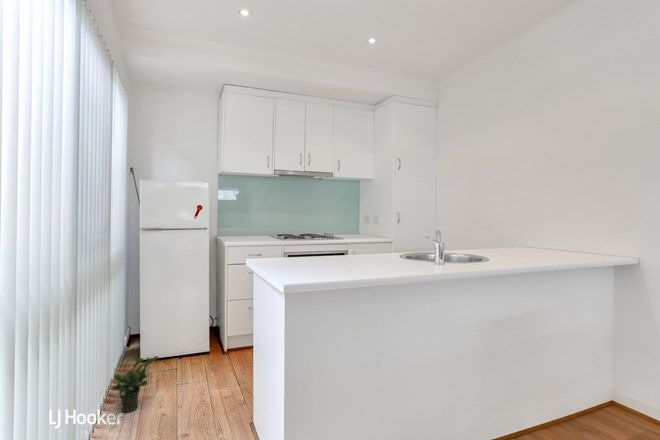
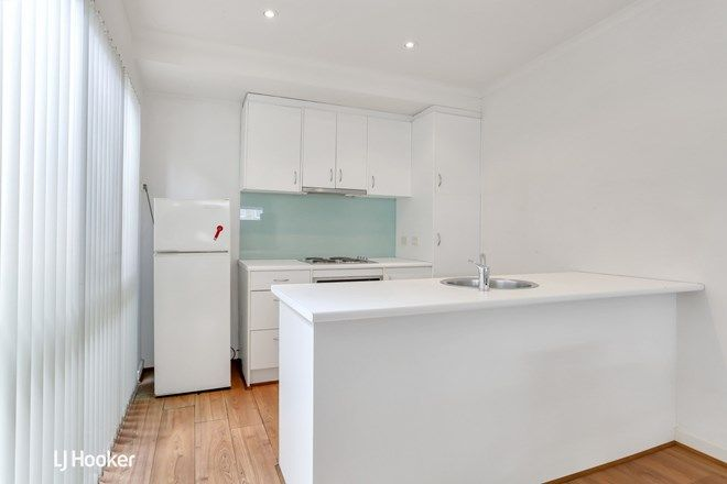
- potted plant (136, 380)
